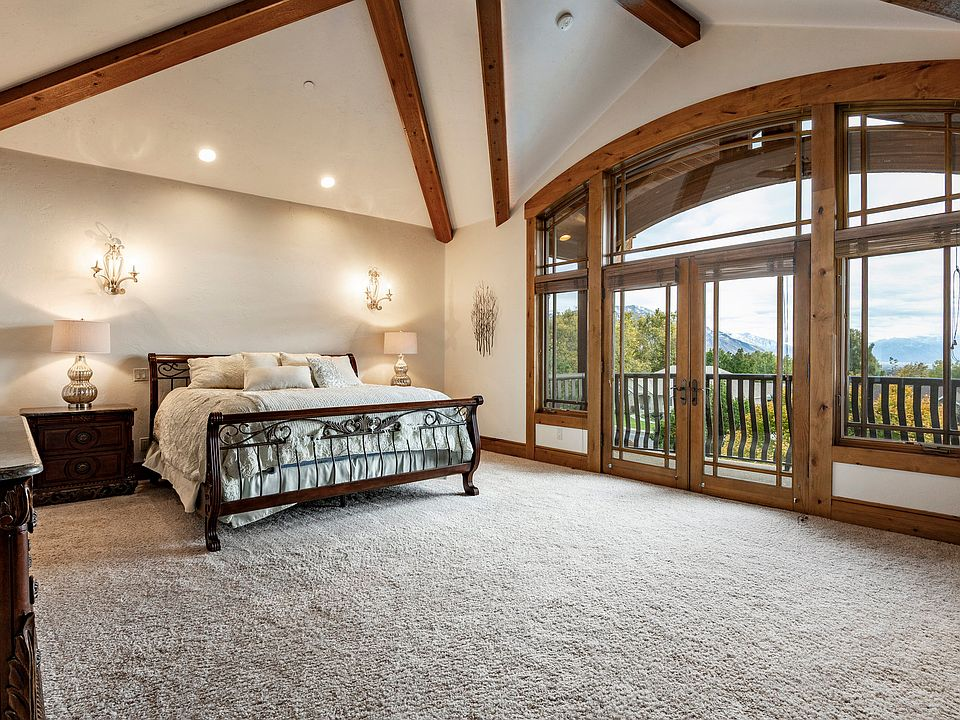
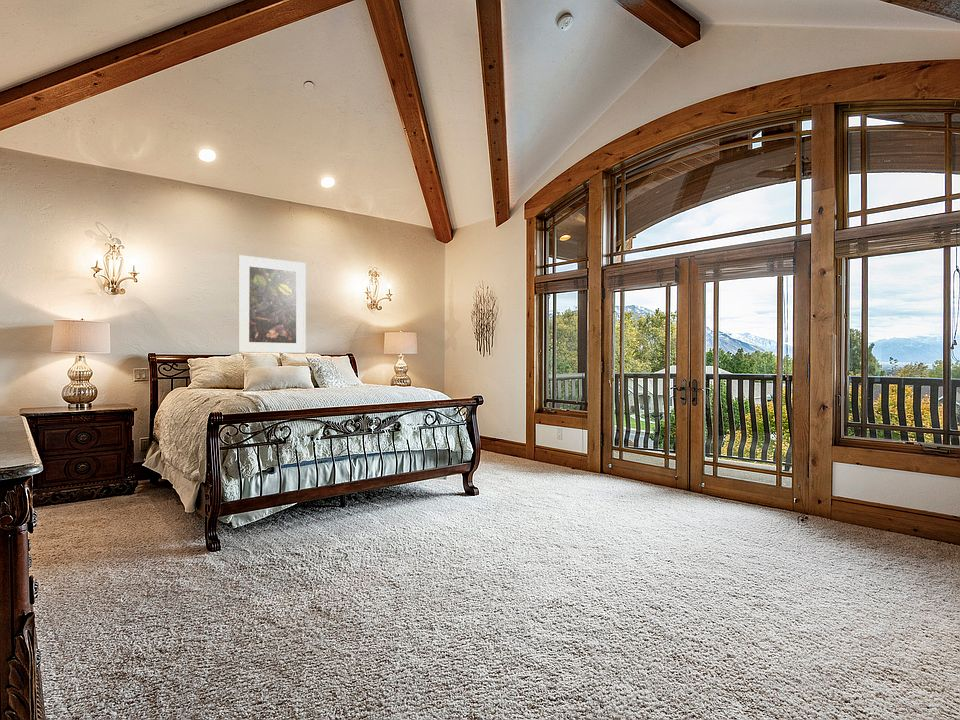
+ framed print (273, 305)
